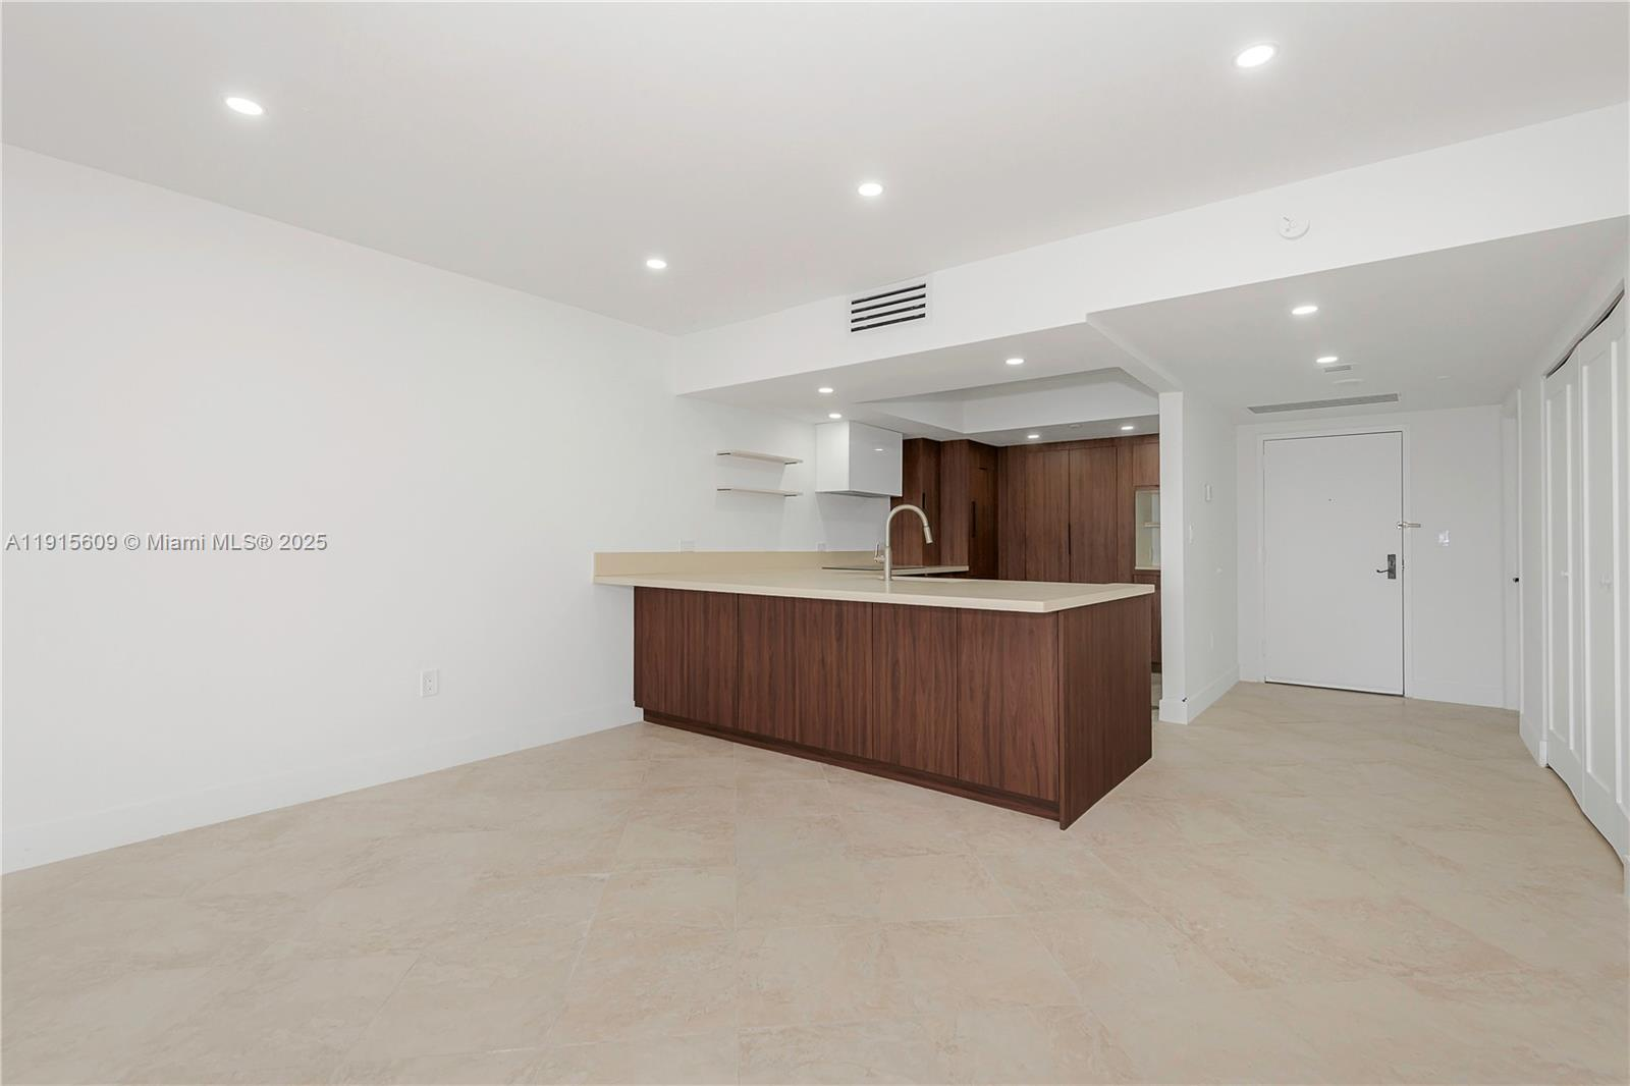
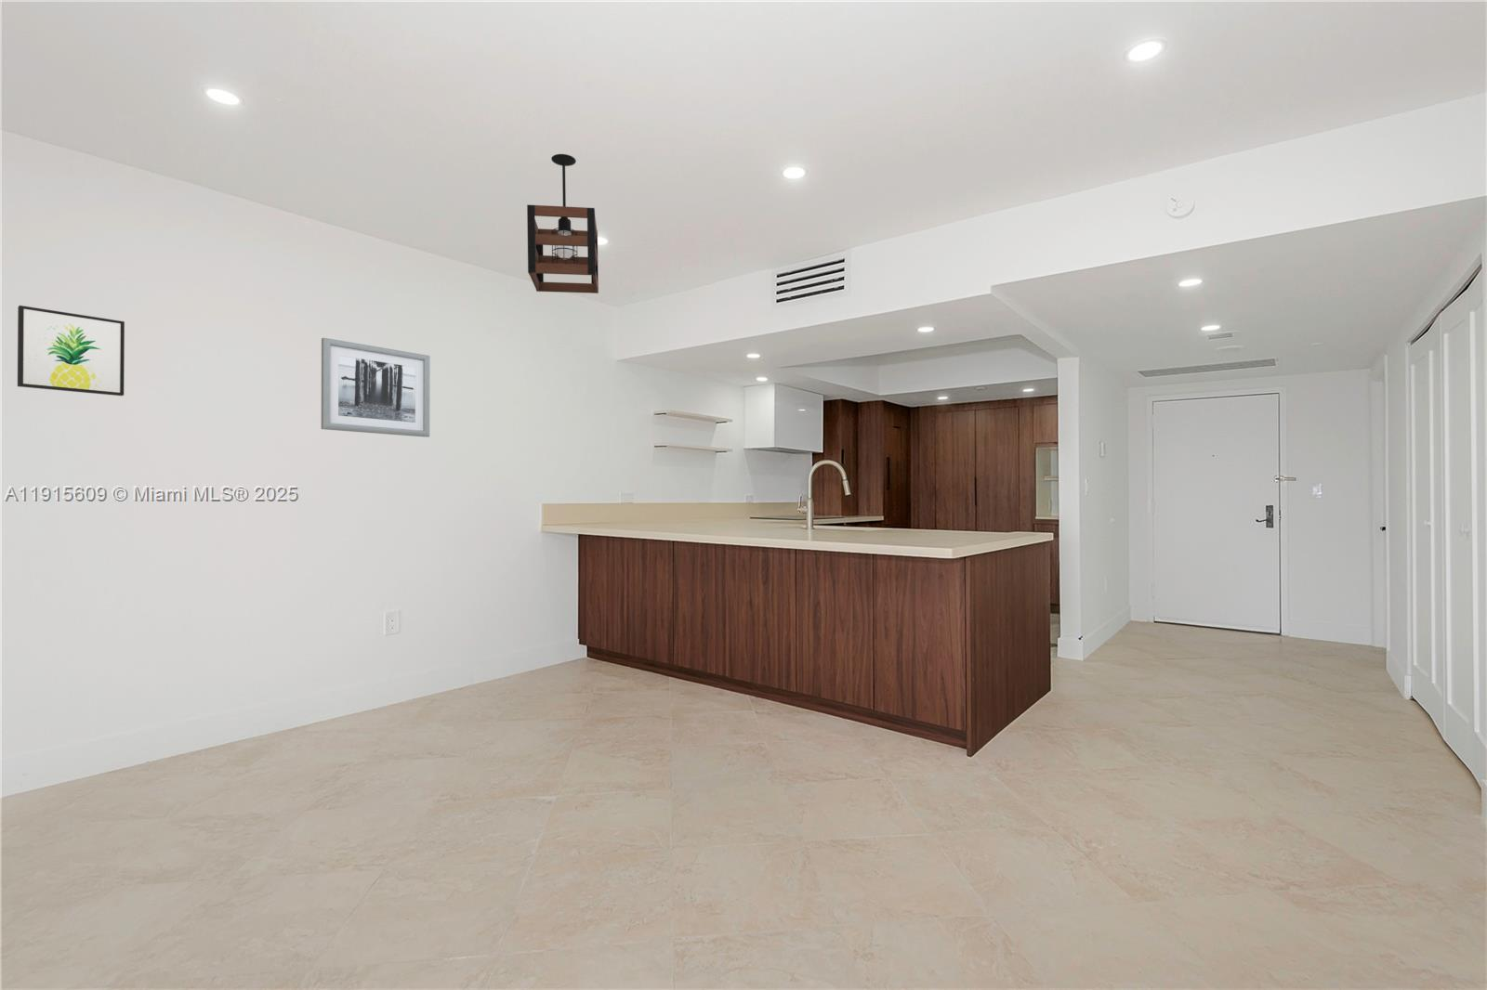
+ wall art (73, 352)
+ wall art (378, 390)
+ pendant light (564, 221)
